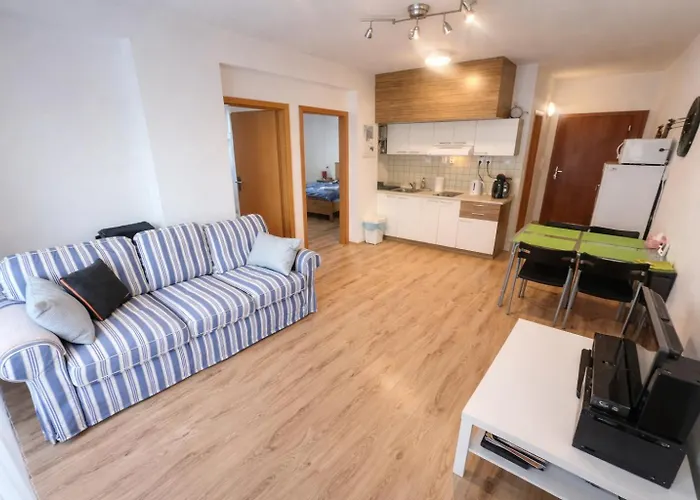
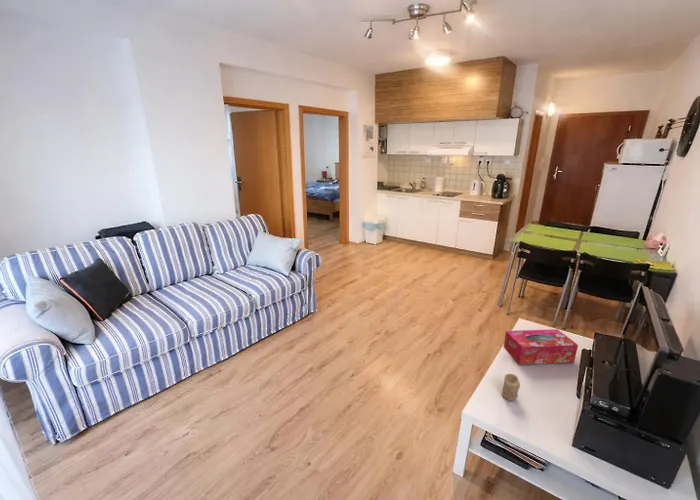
+ tissue box (539, 346)
+ candle (511, 387)
